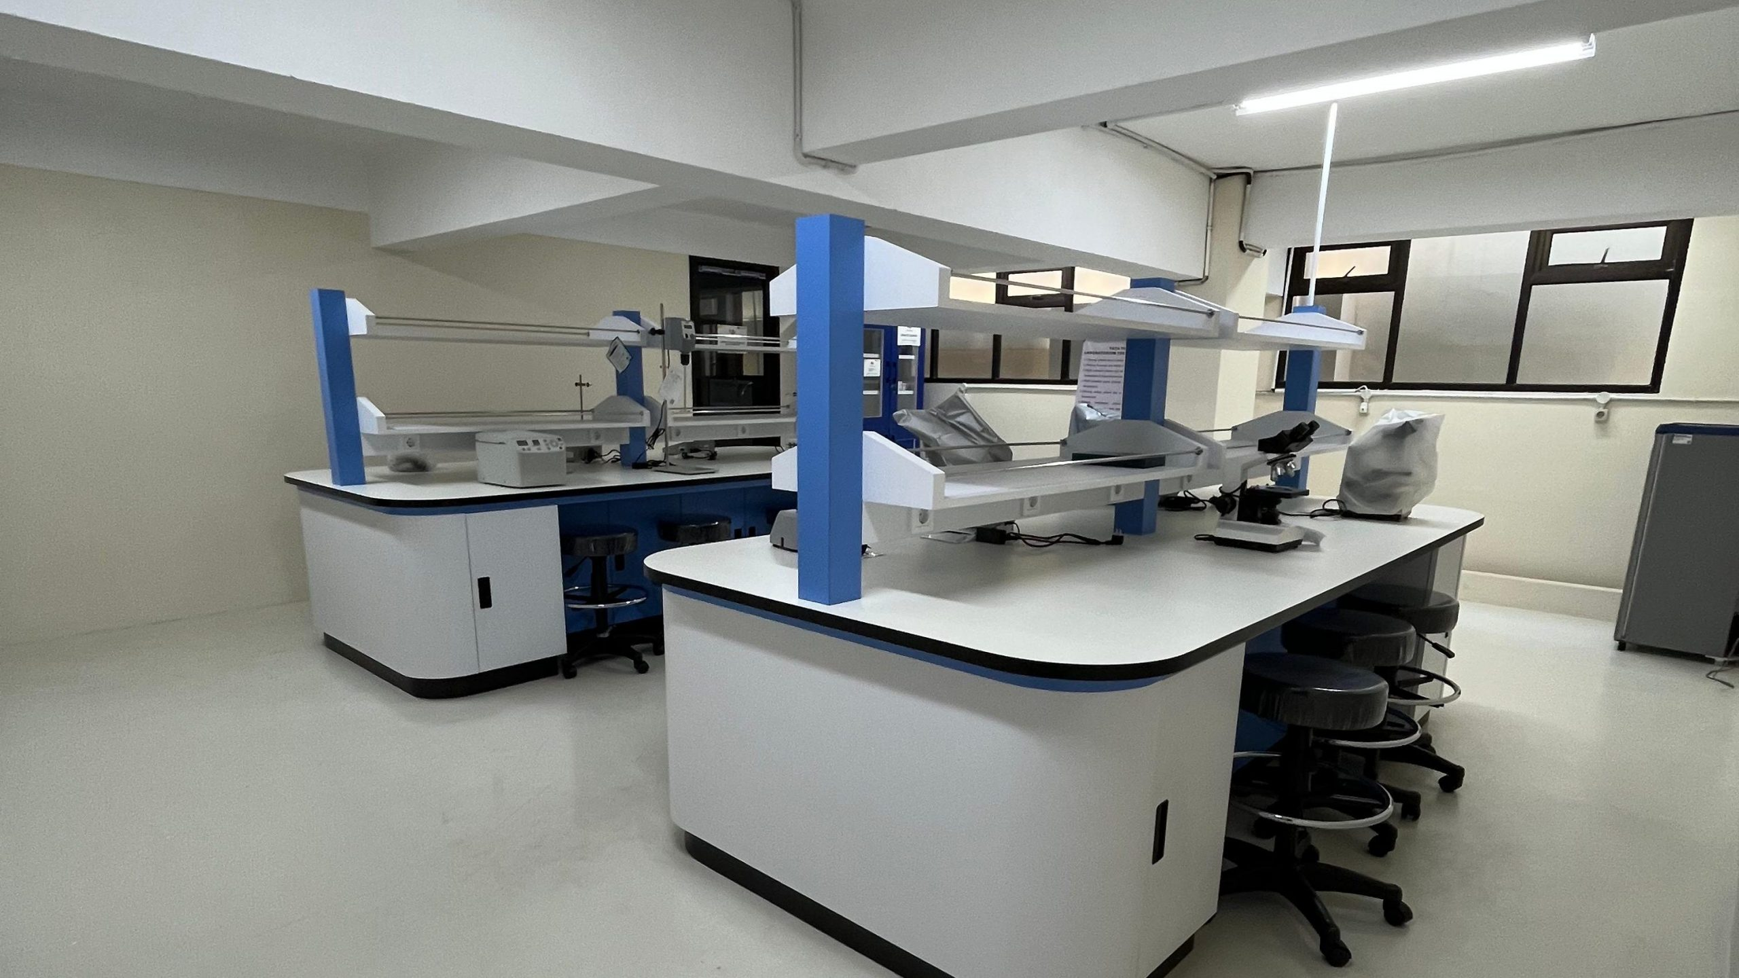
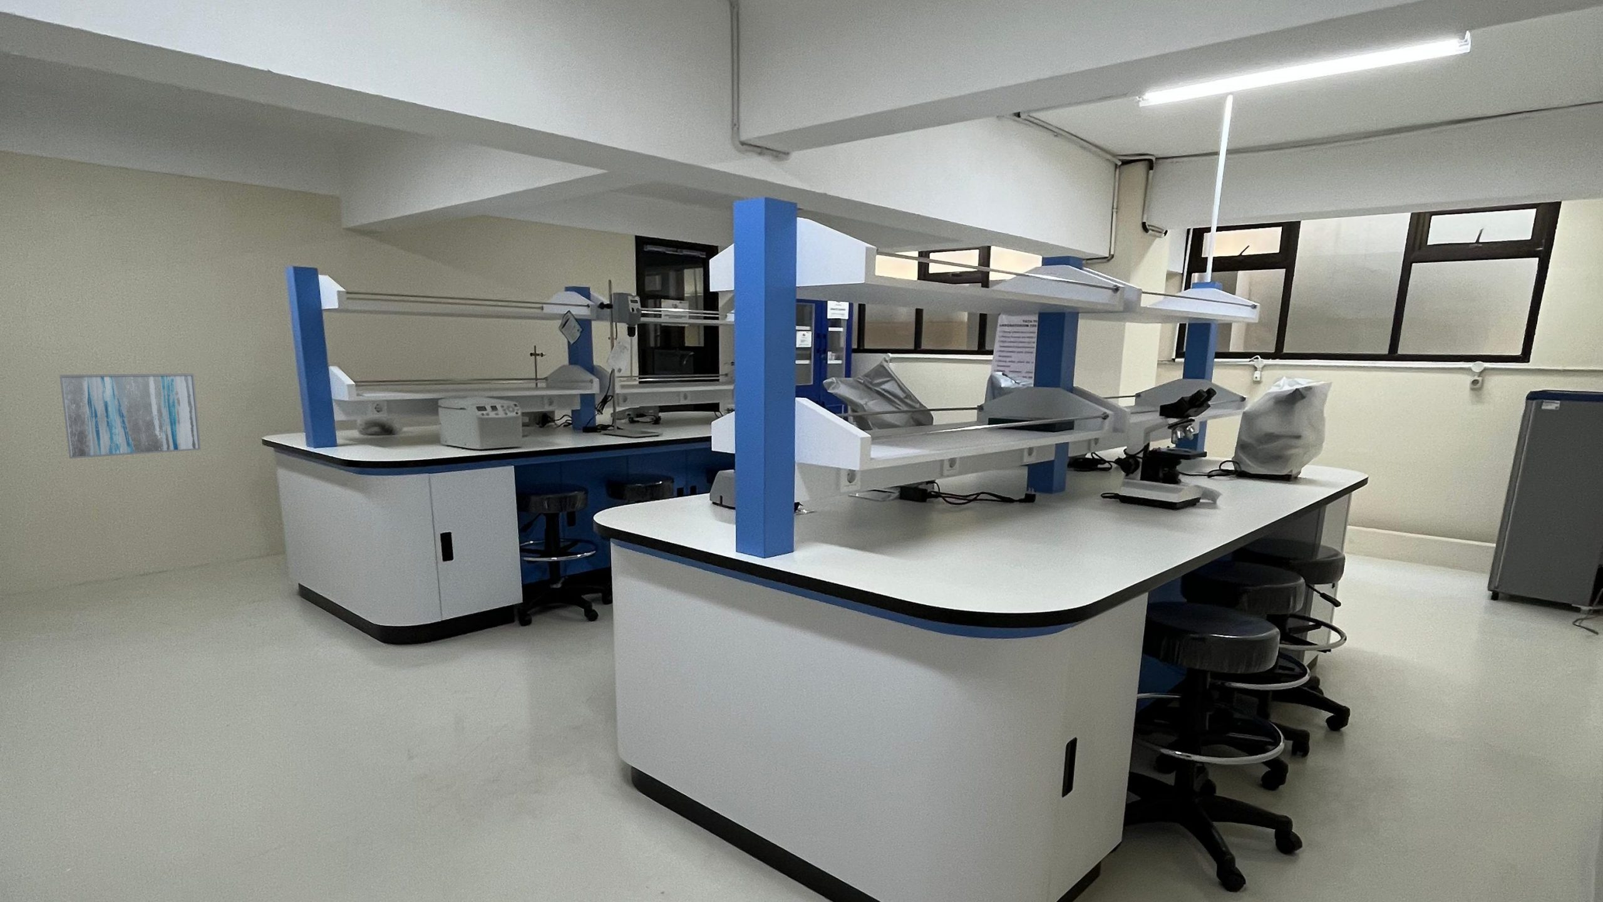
+ wall art (133, 414)
